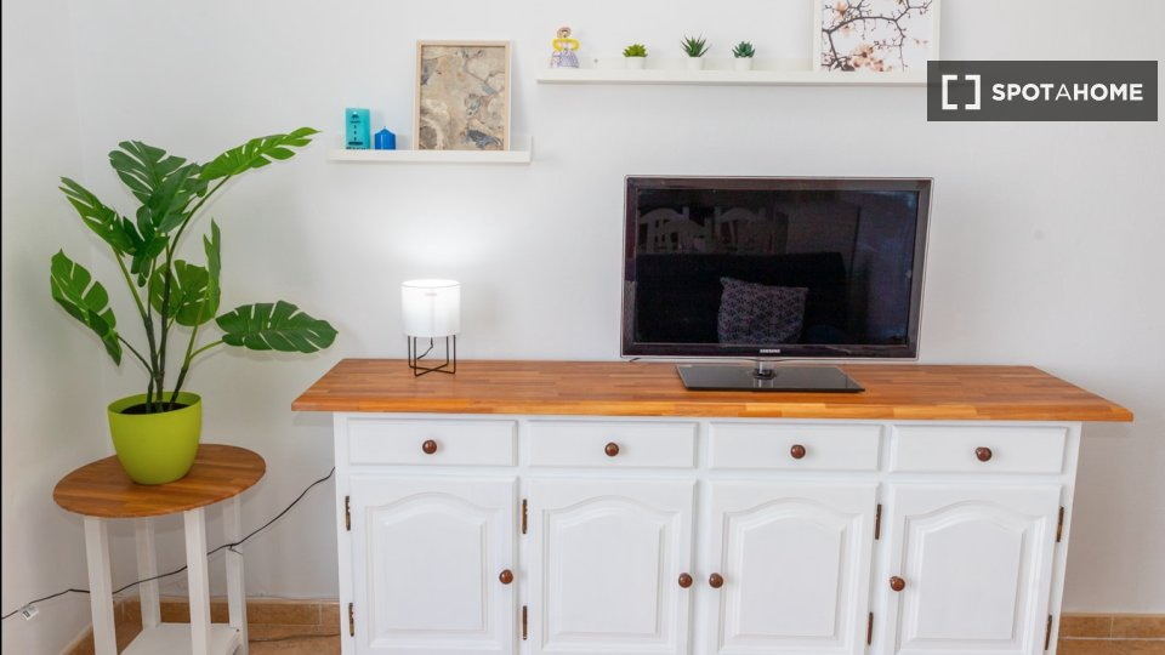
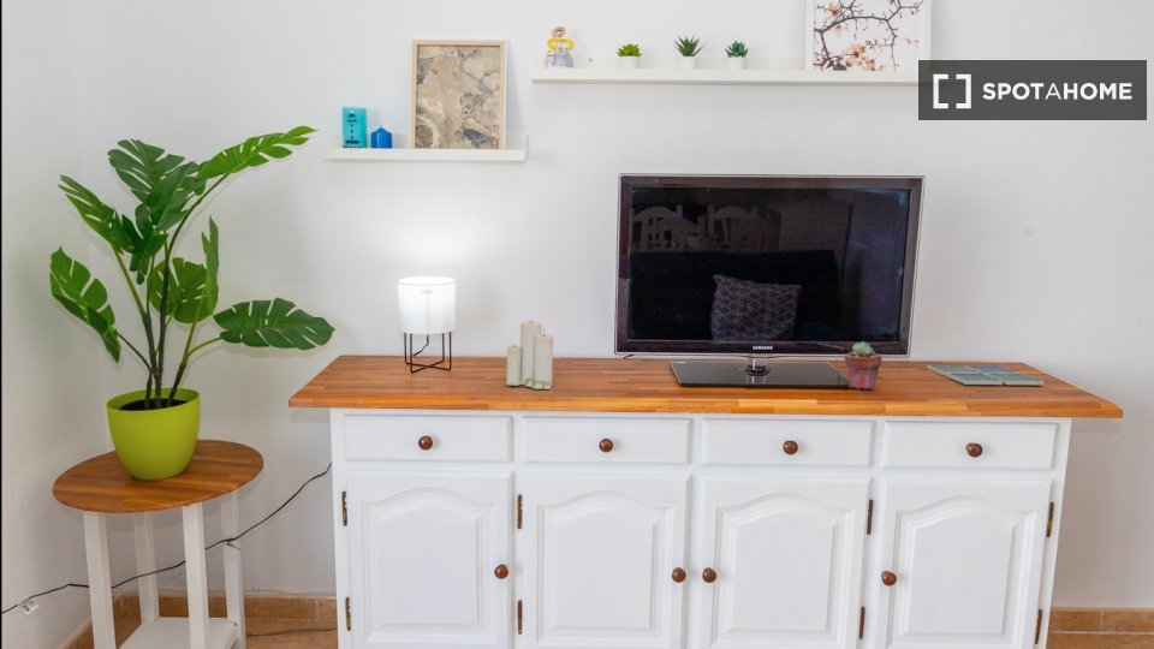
+ drink coaster (982, 374)
+ potted succulent (862, 364)
+ candle (529, 350)
